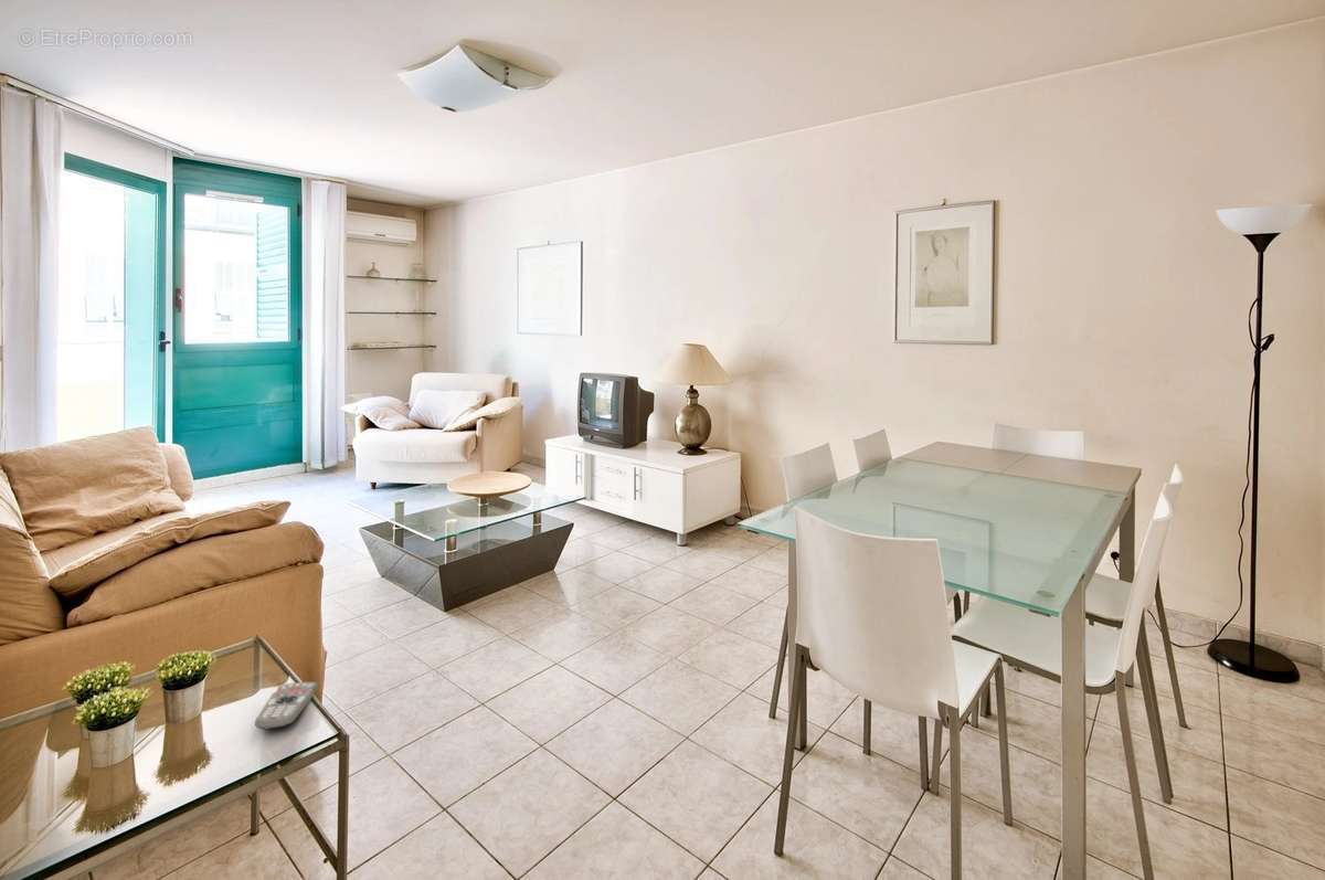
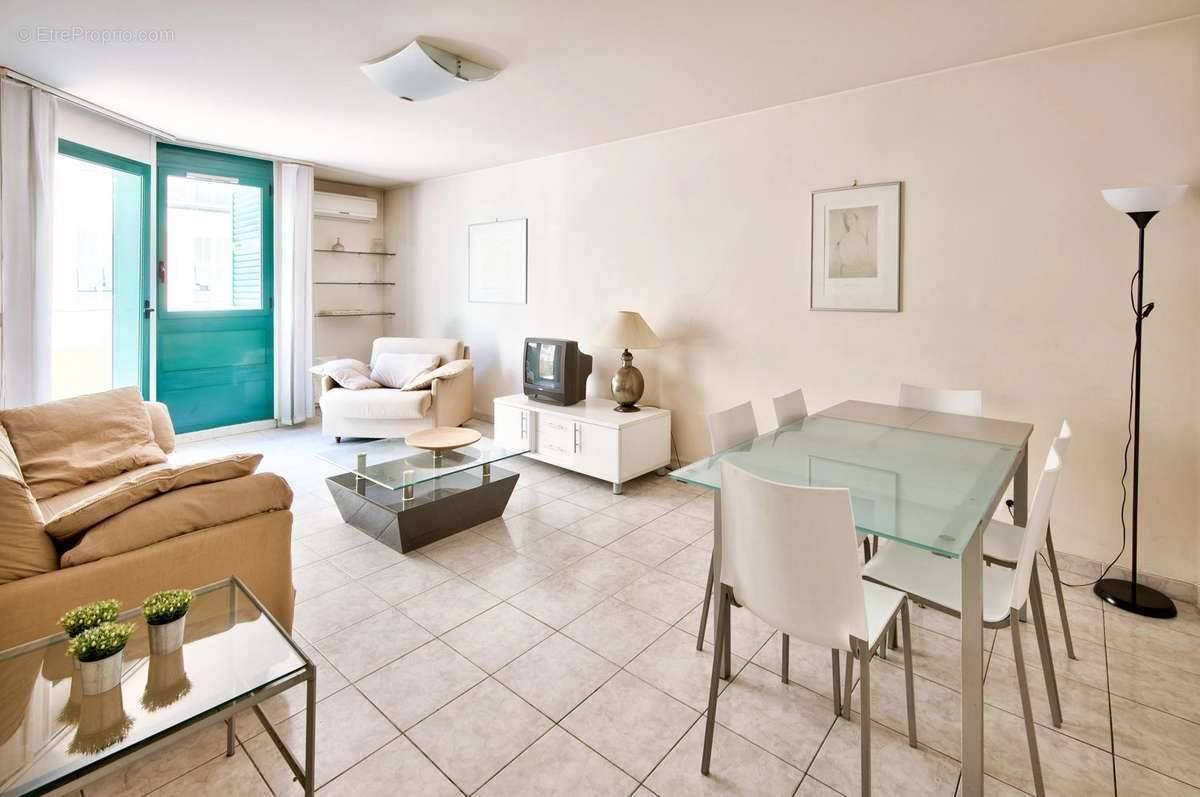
- remote control (286, 704)
